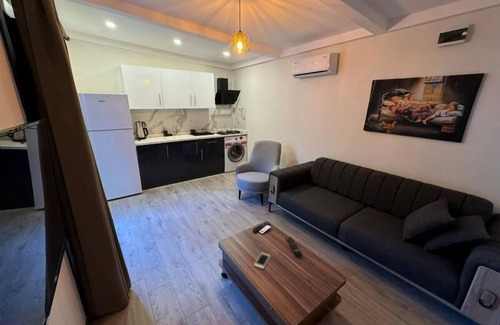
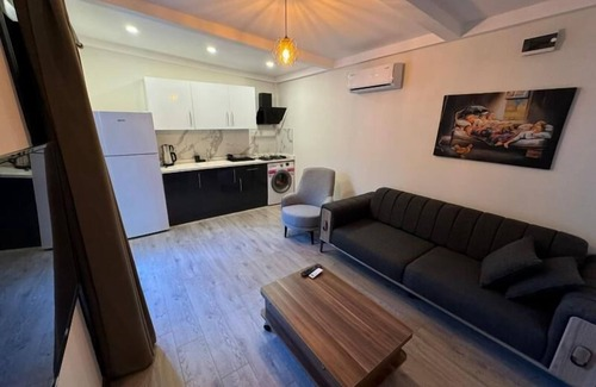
- remote control (293, 246)
- cell phone (262, 260)
